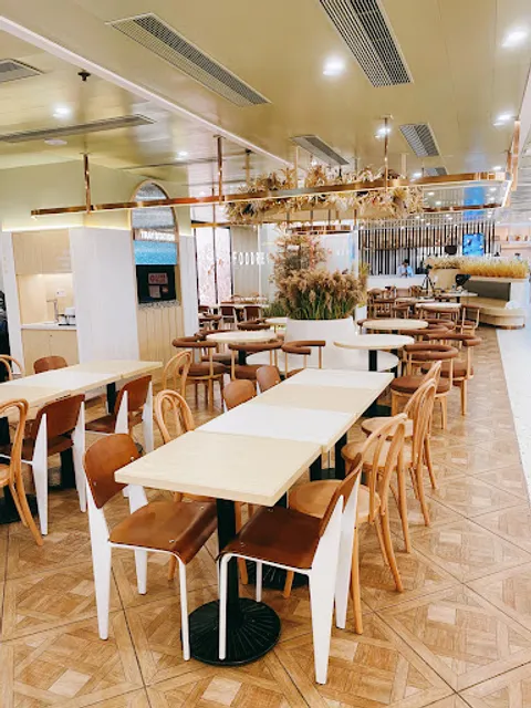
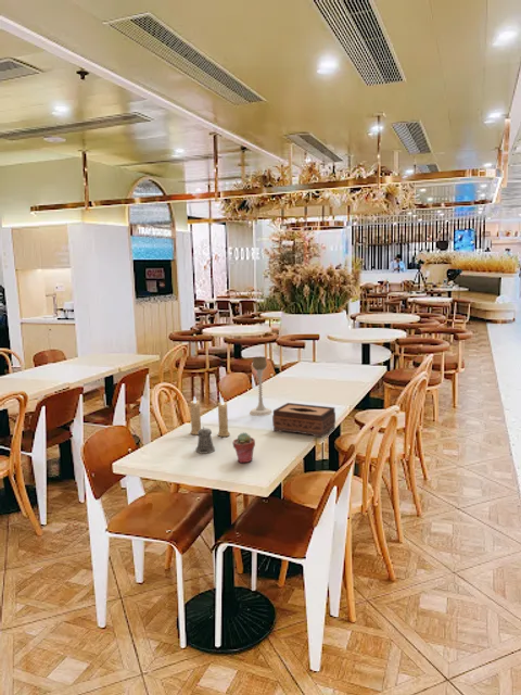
+ pepper shaker (205, 438)
+ candle holder (259, 384)
+ tissue box (304, 419)
+ potted succulent (244, 446)
+ candle (200, 416)
